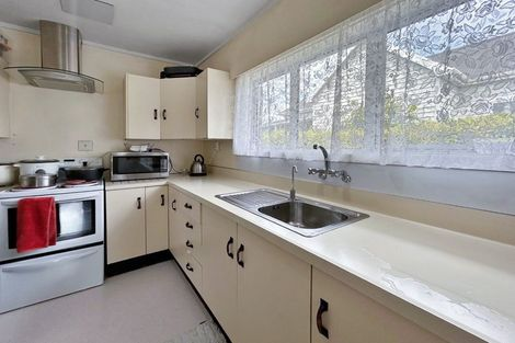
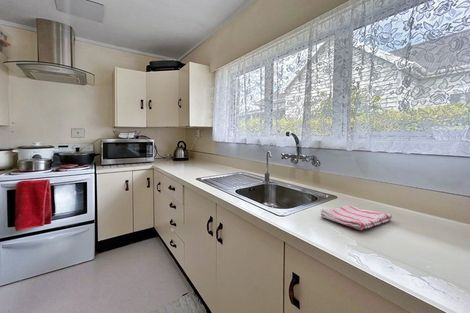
+ dish towel (355, 214)
